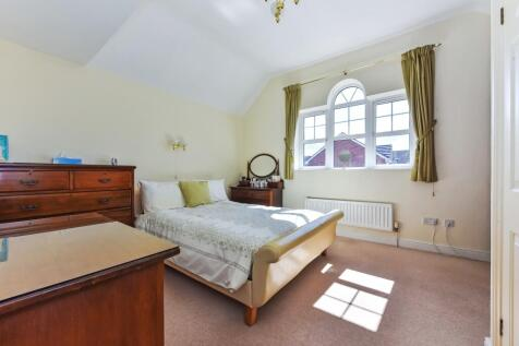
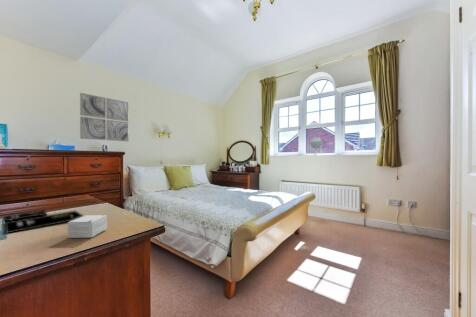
+ wall art (106, 118)
+ award (44, 217)
+ small box (88, 225)
